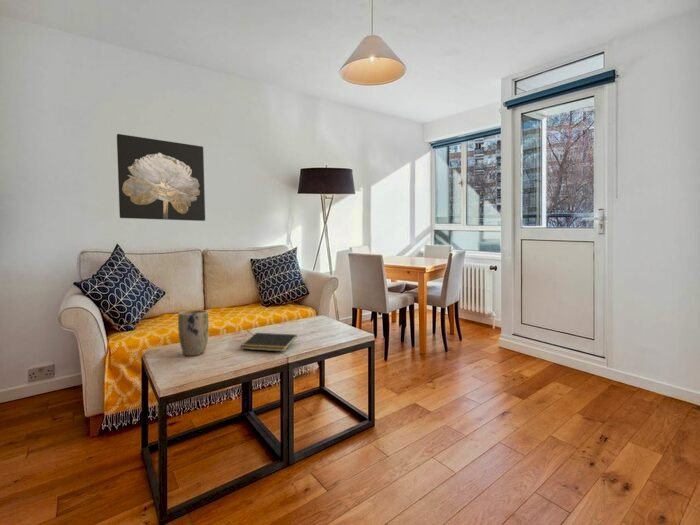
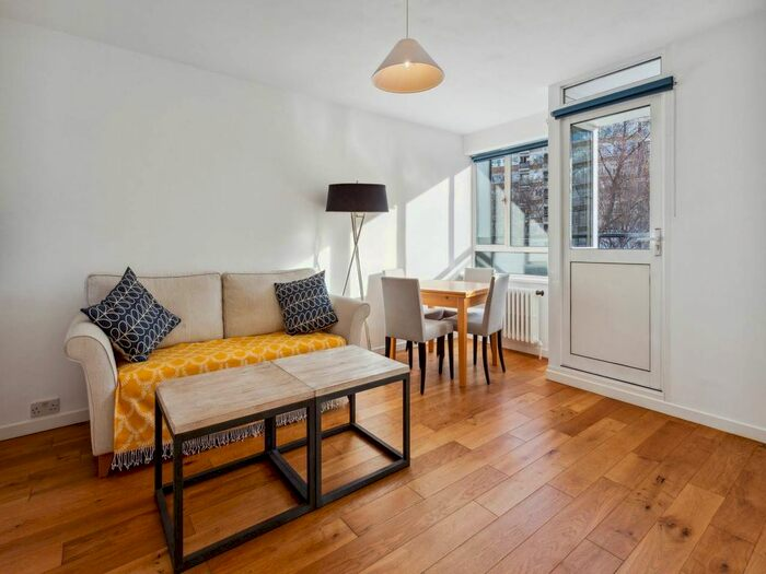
- notepad (269, 341)
- wall art (163, 180)
- plant pot (193, 332)
